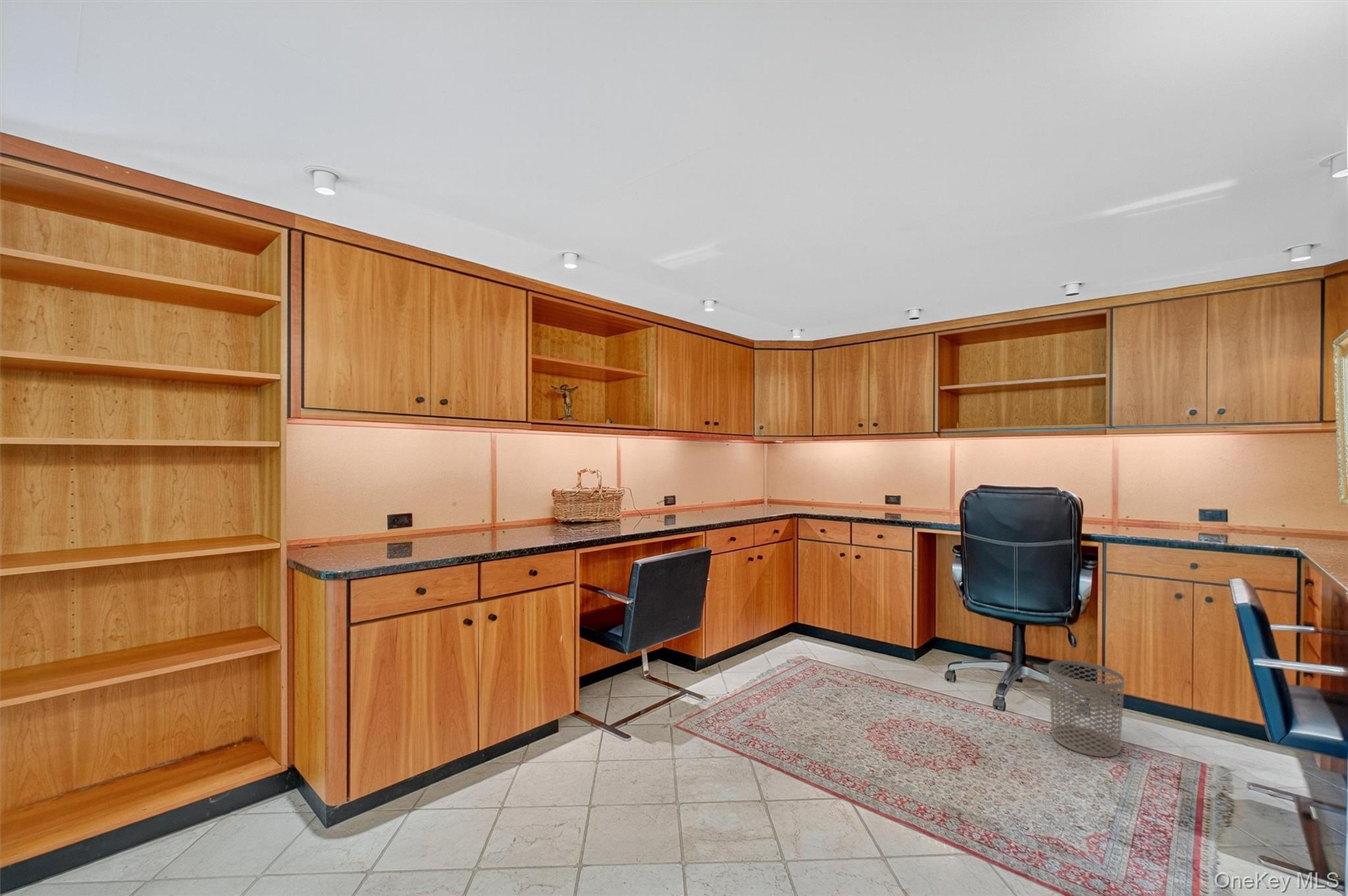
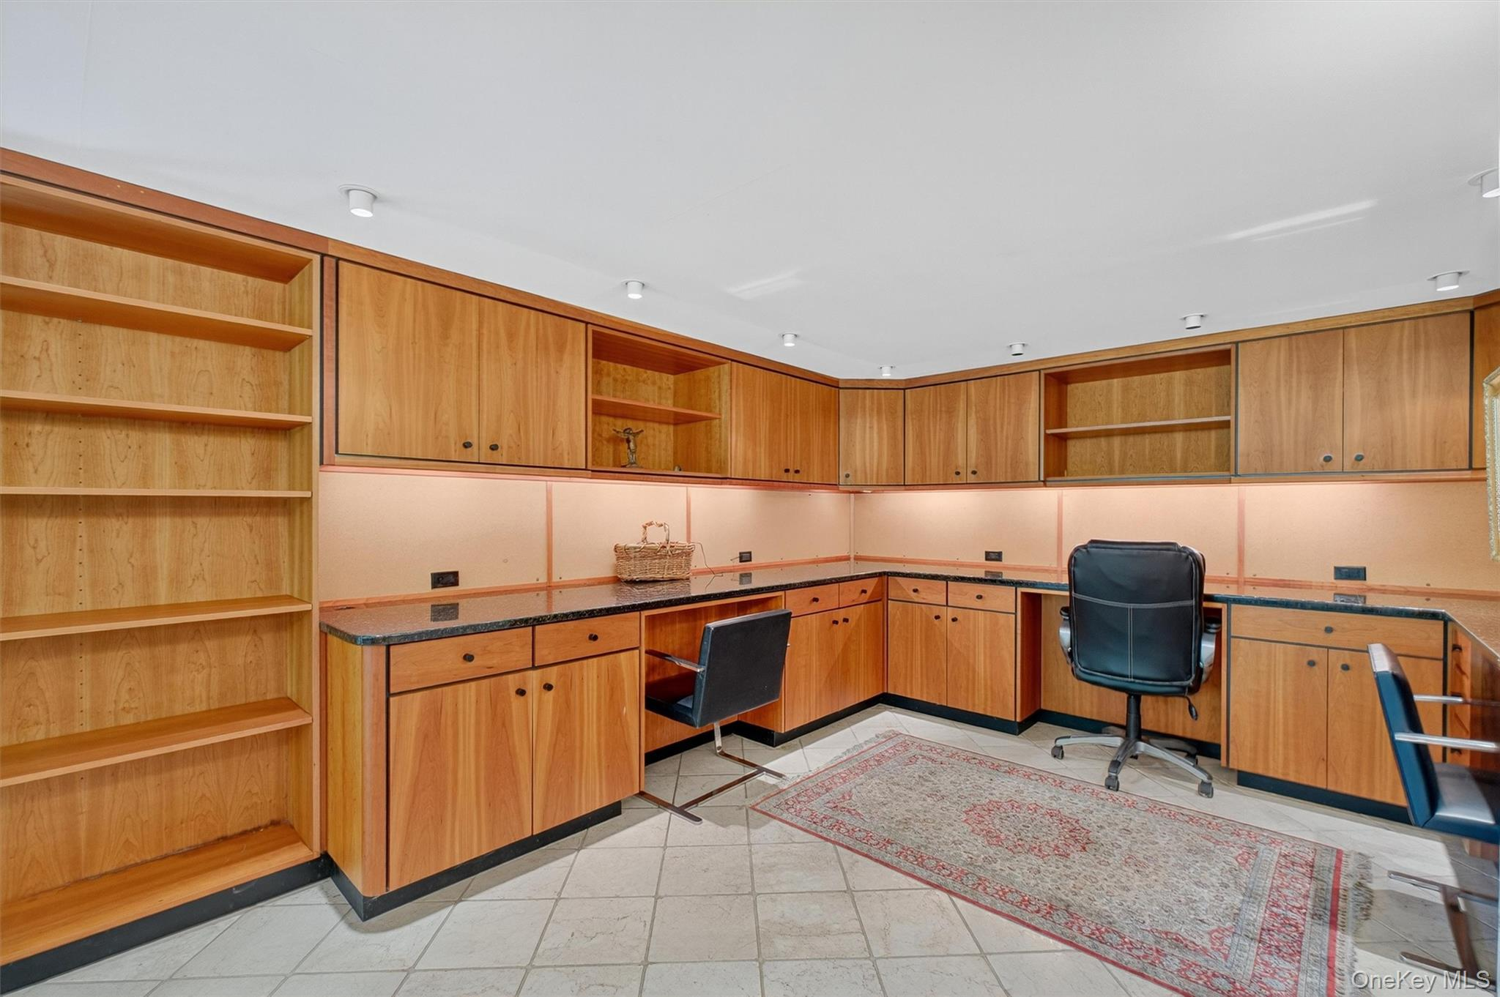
- waste bin (1085, 707)
